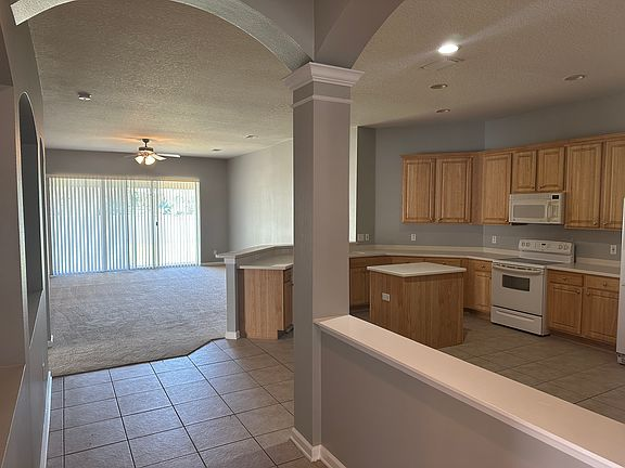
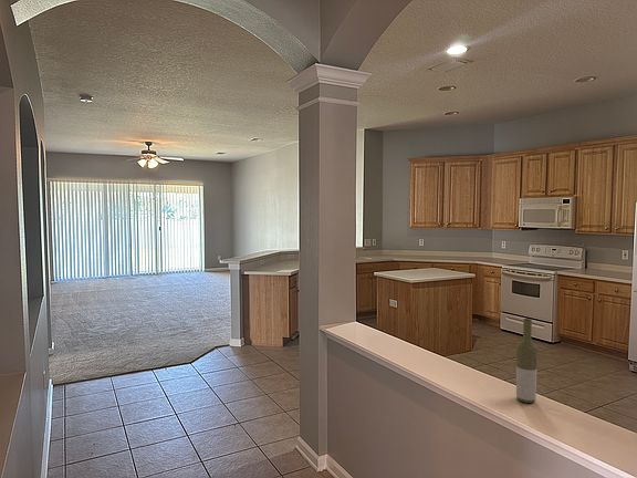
+ bottle (526, 360)
